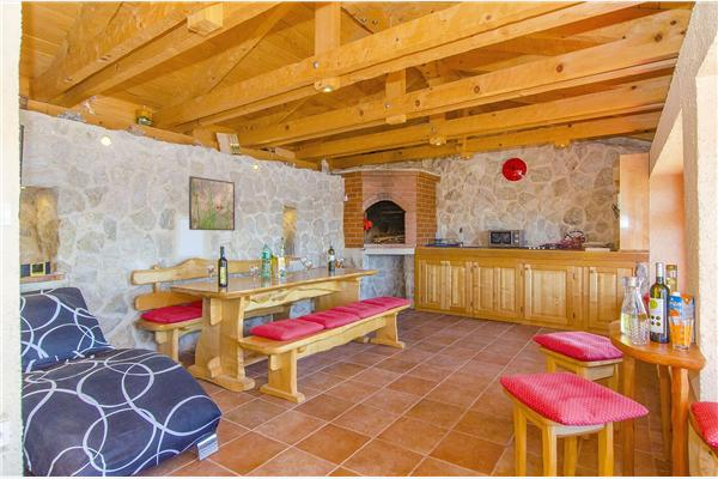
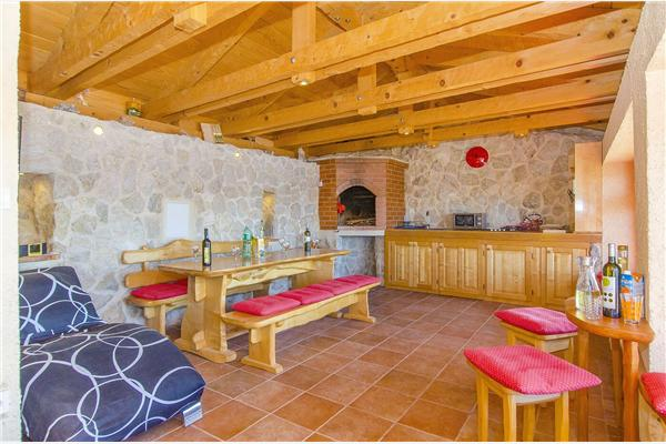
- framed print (213, 205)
